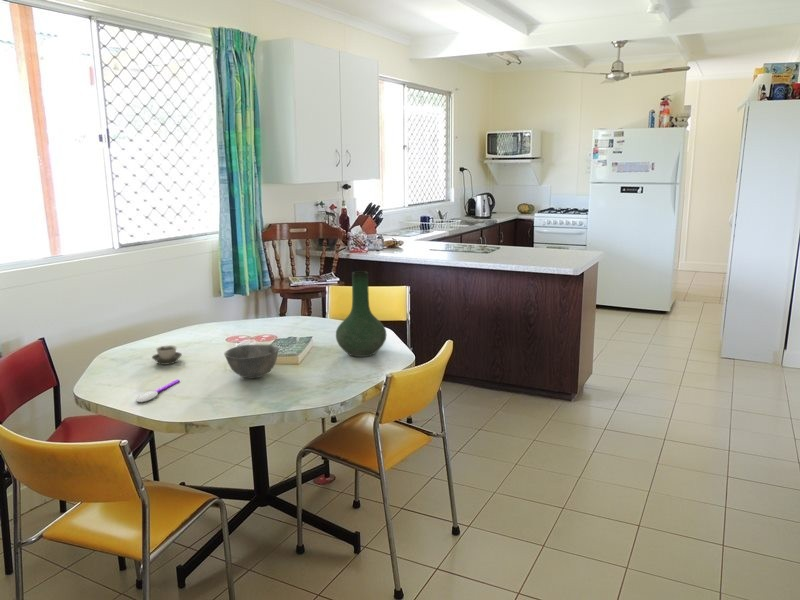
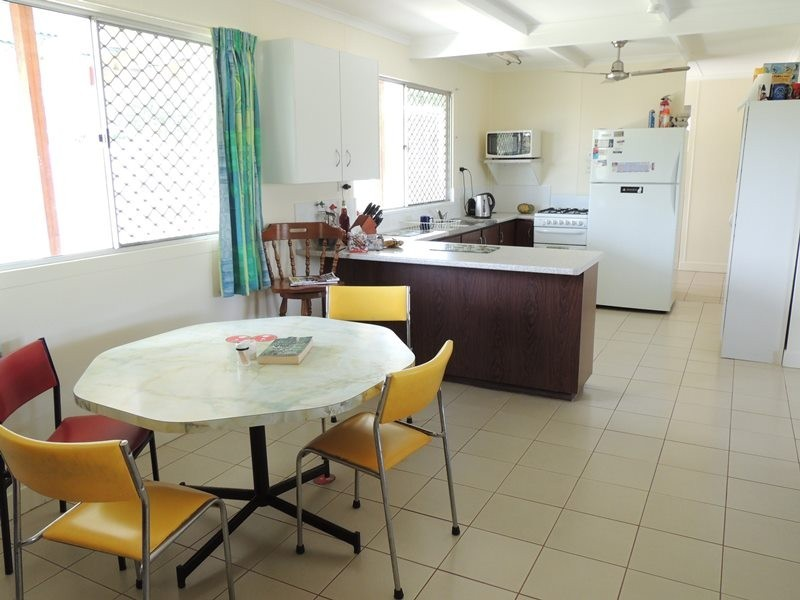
- vase (360, 313)
- spoon (159, 389)
- bowl (252, 362)
- cup (166, 355)
